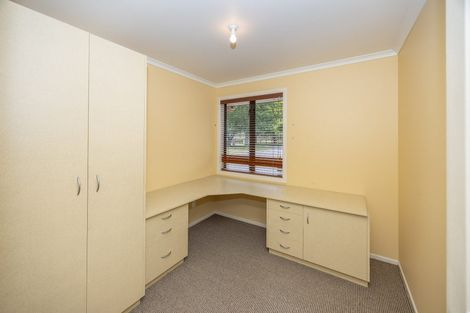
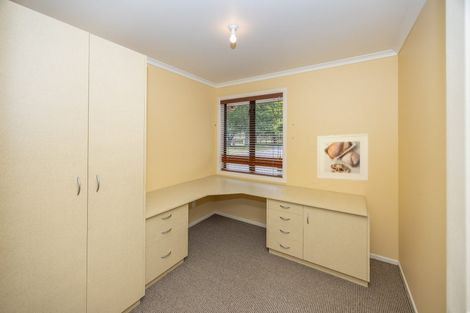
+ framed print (341, 157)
